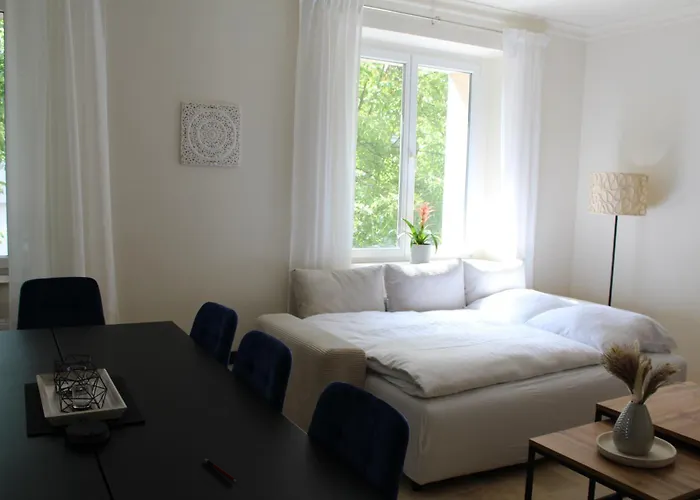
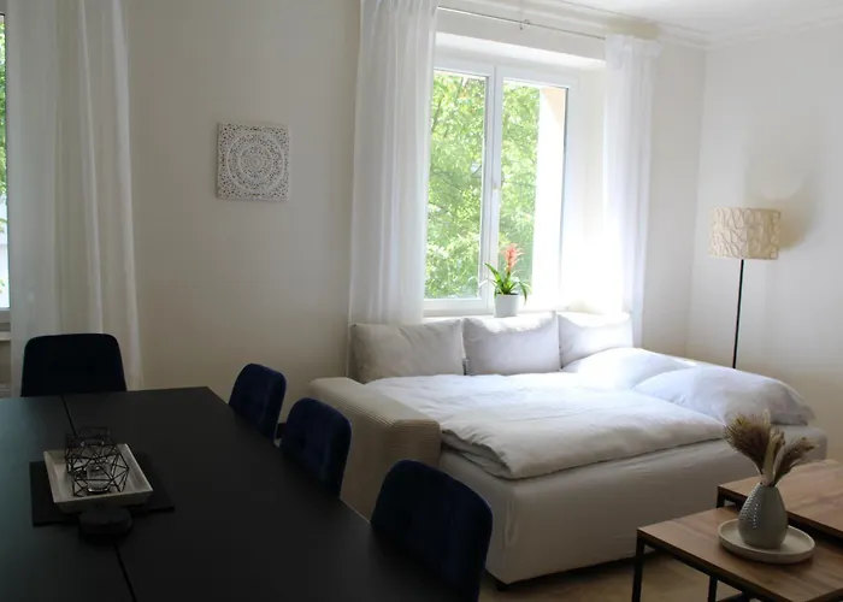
- pen (219, 469)
